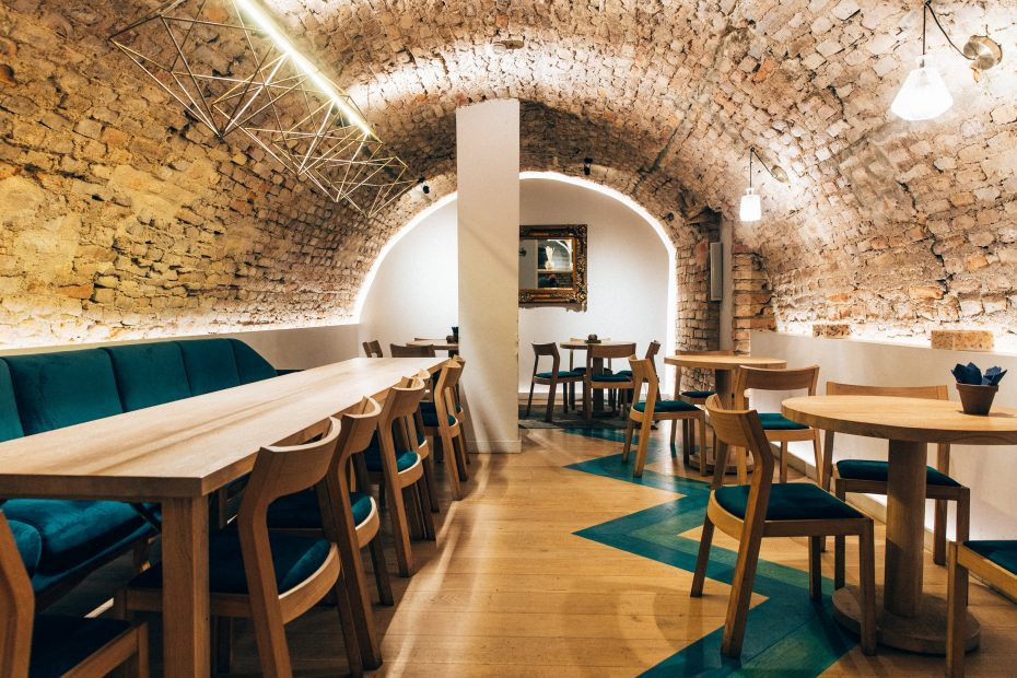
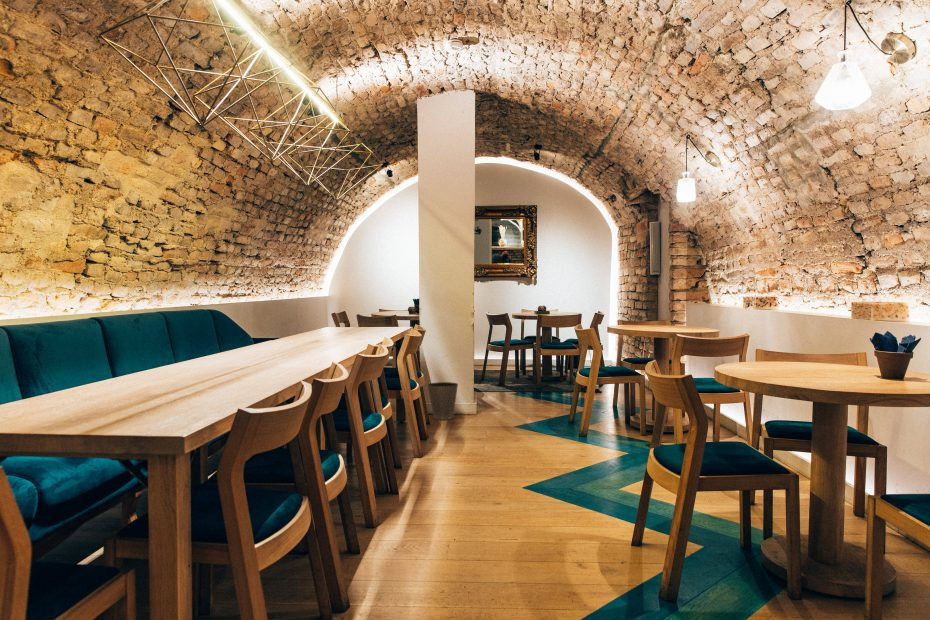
+ waste basket (442, 401)
